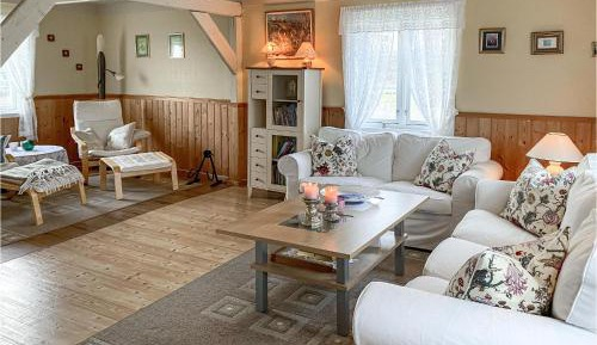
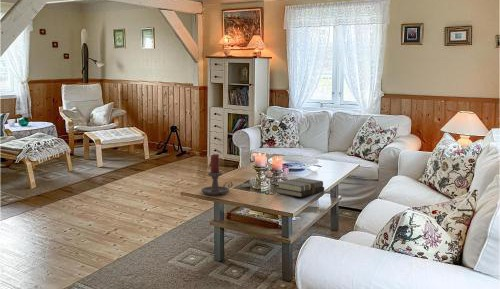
+ book (300, 186)
+ candle holder (218, 172)
